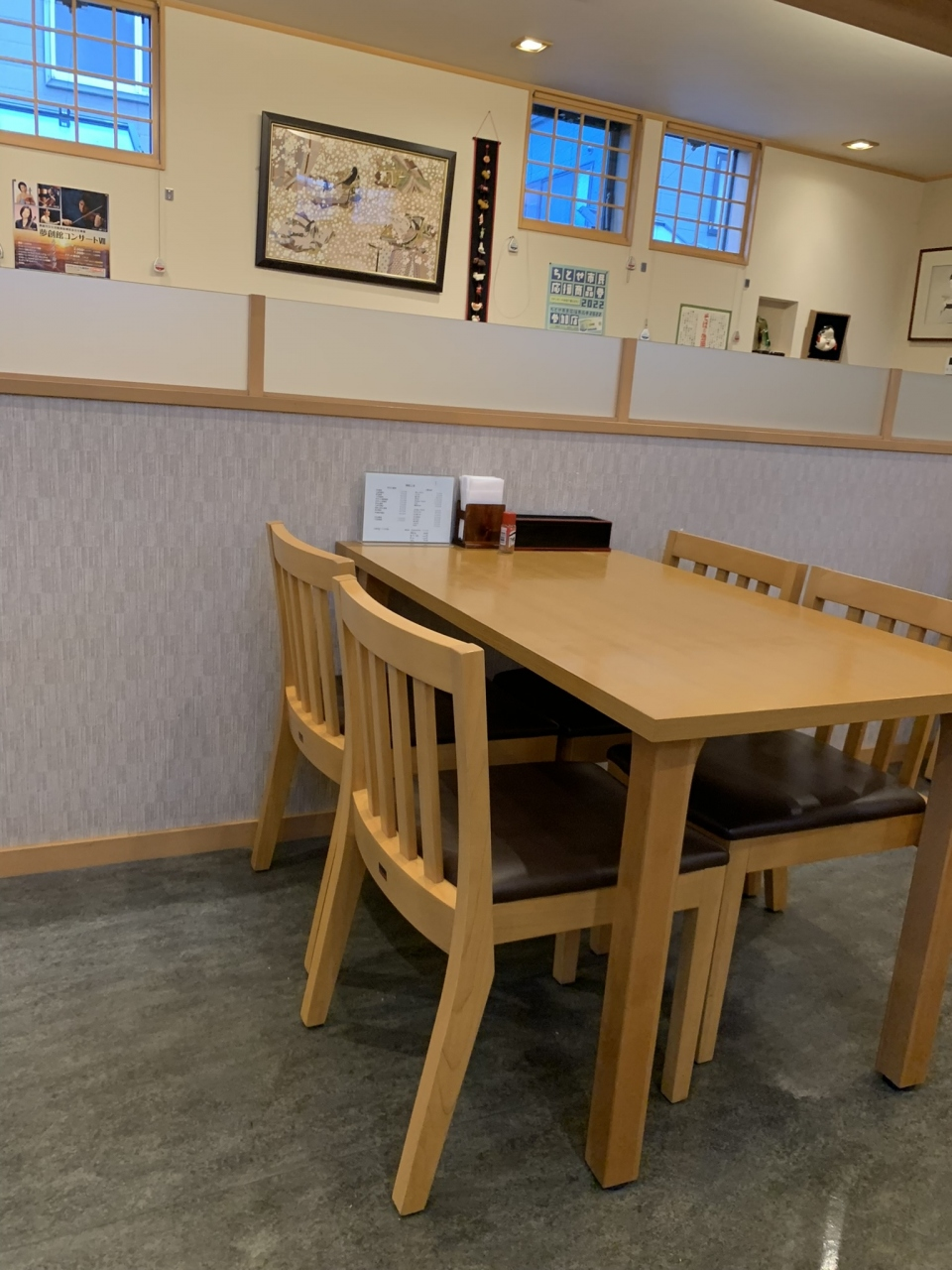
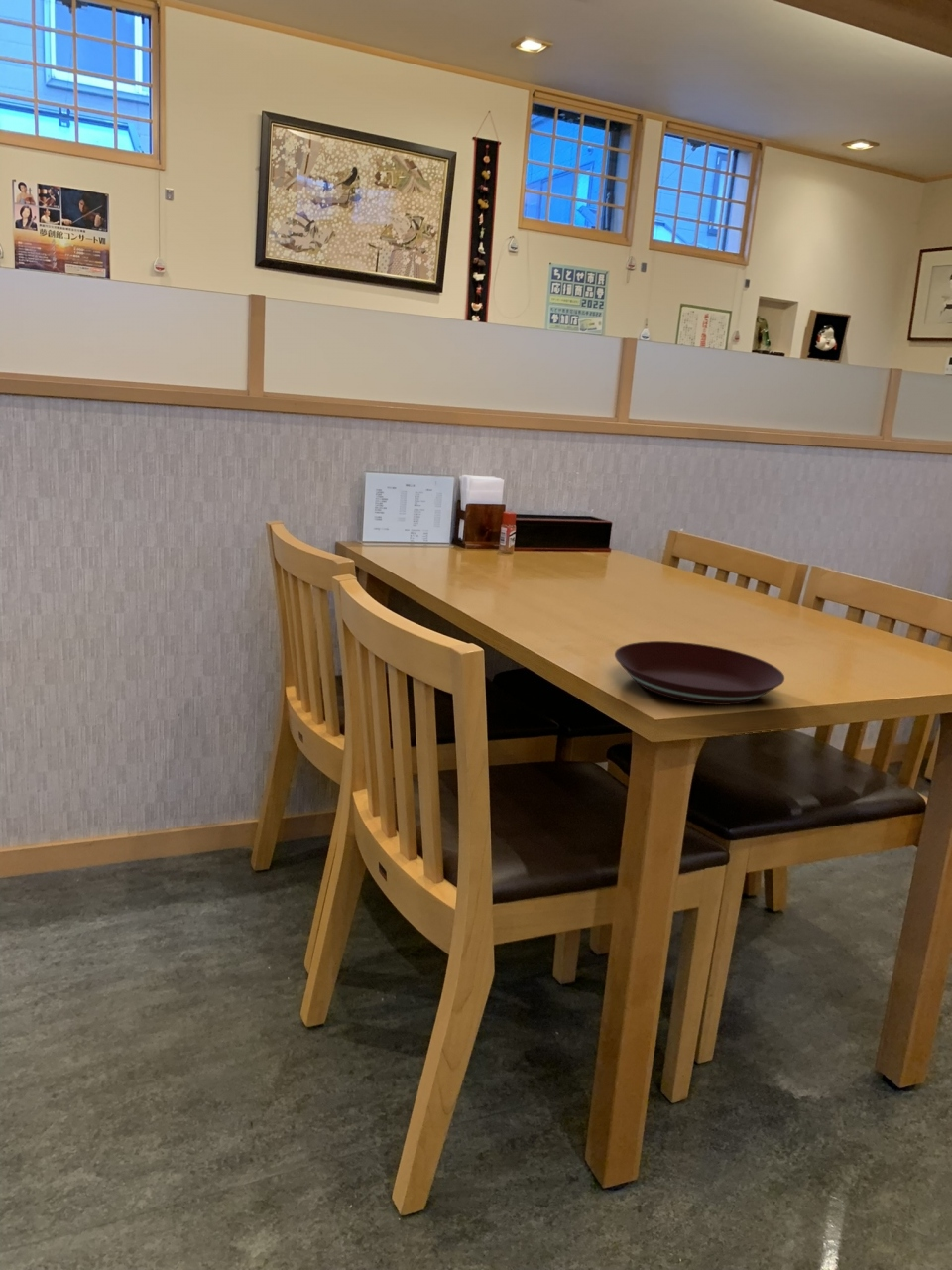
+ plate (696, 675)
